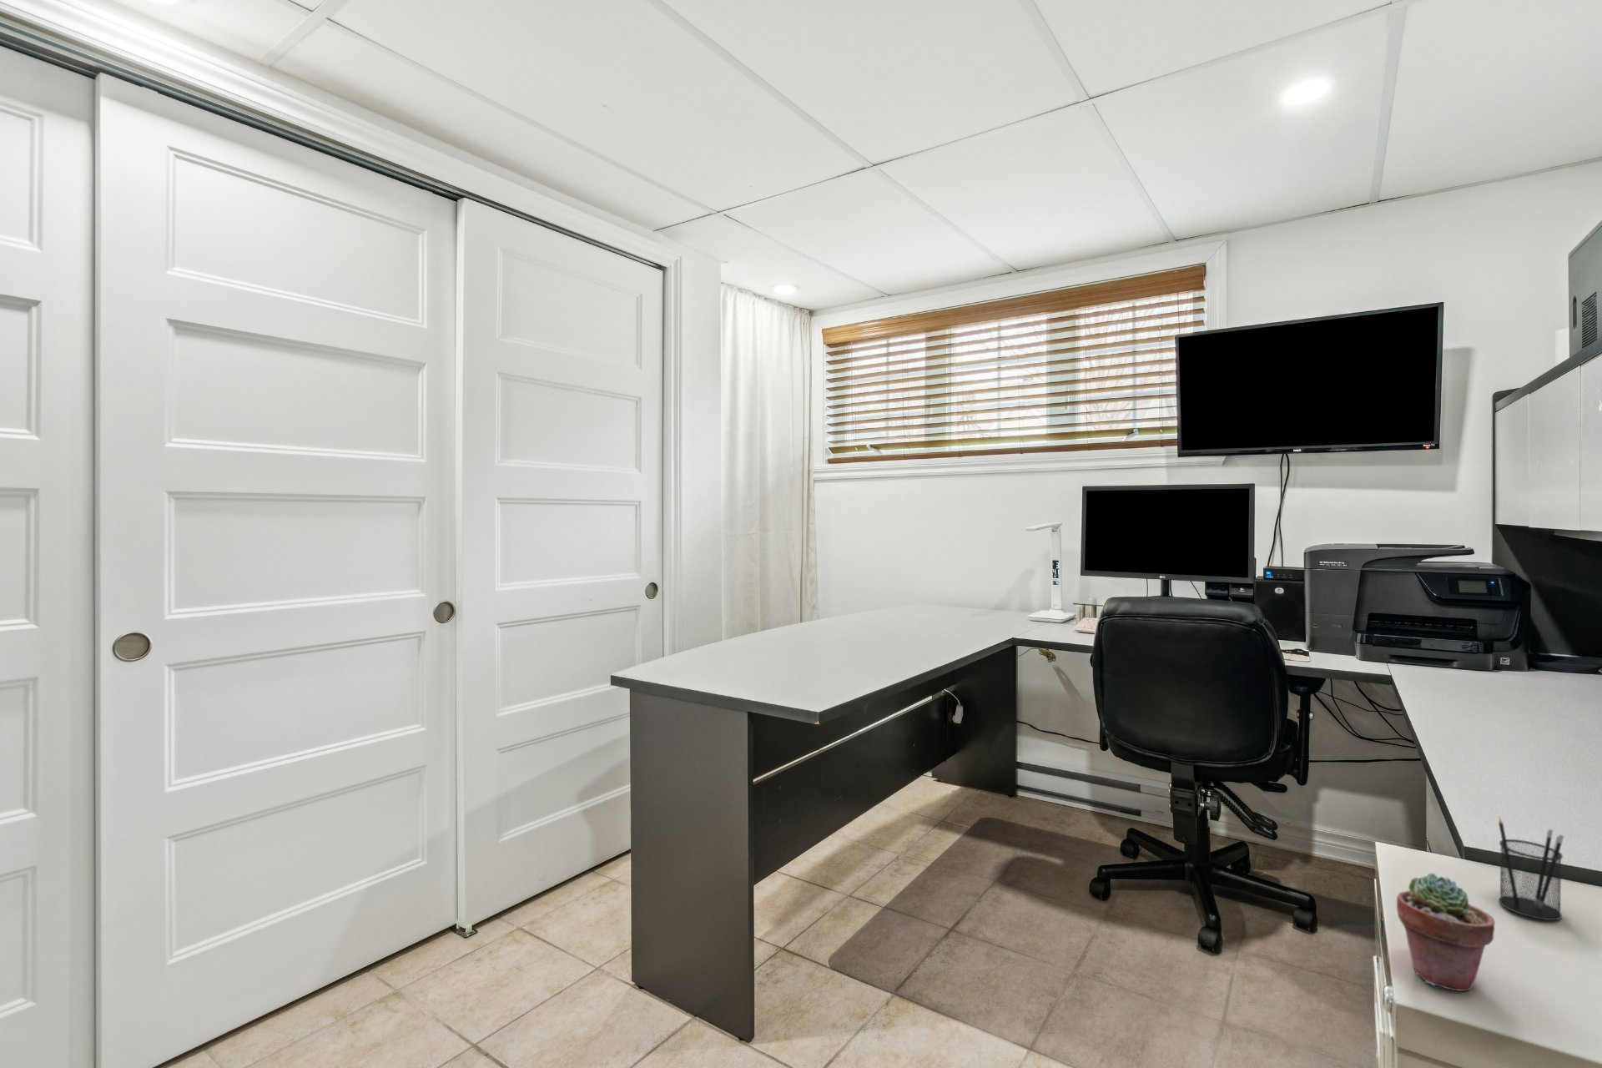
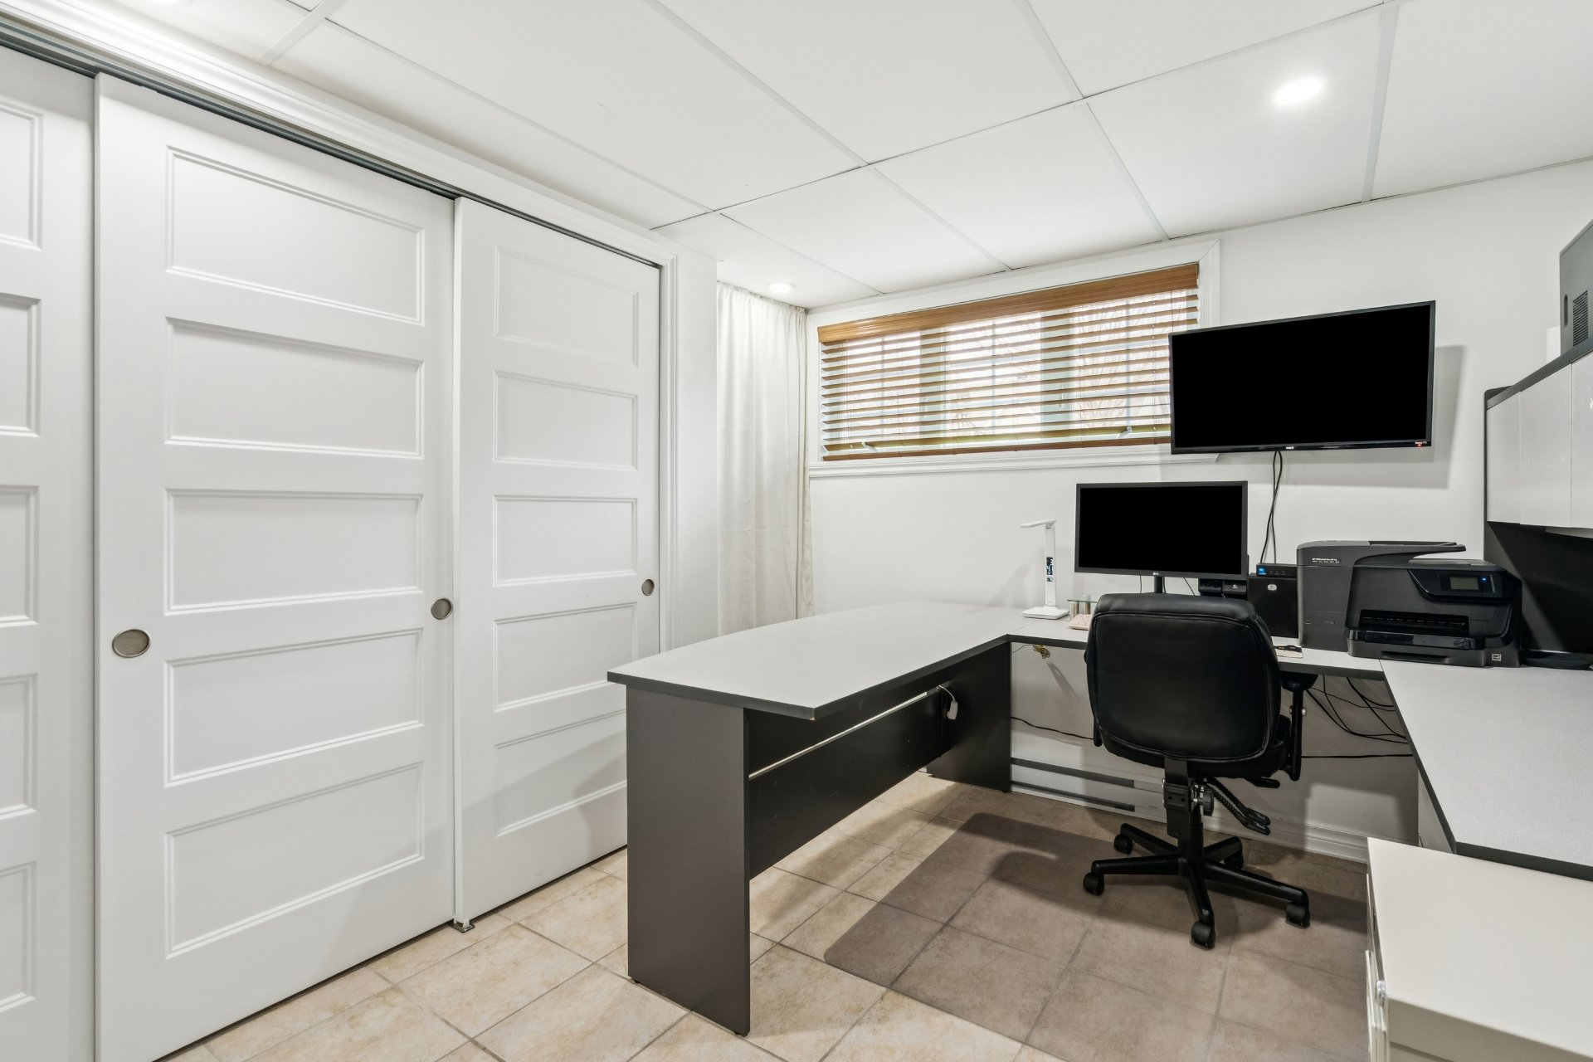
- pencil holder (1530, 864)
- potted succulent (1443, 927)
